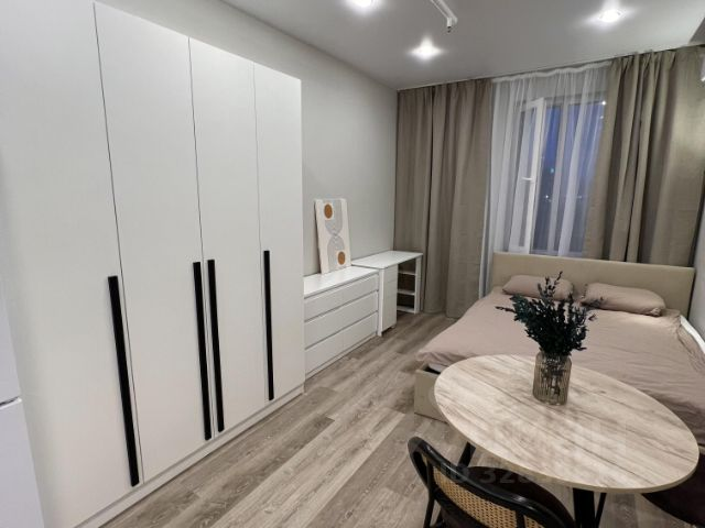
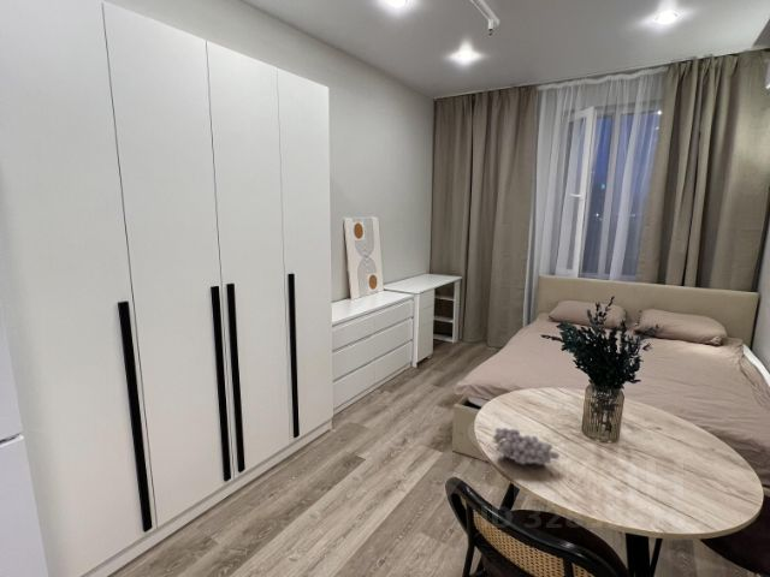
+ fruit (525, 447)
